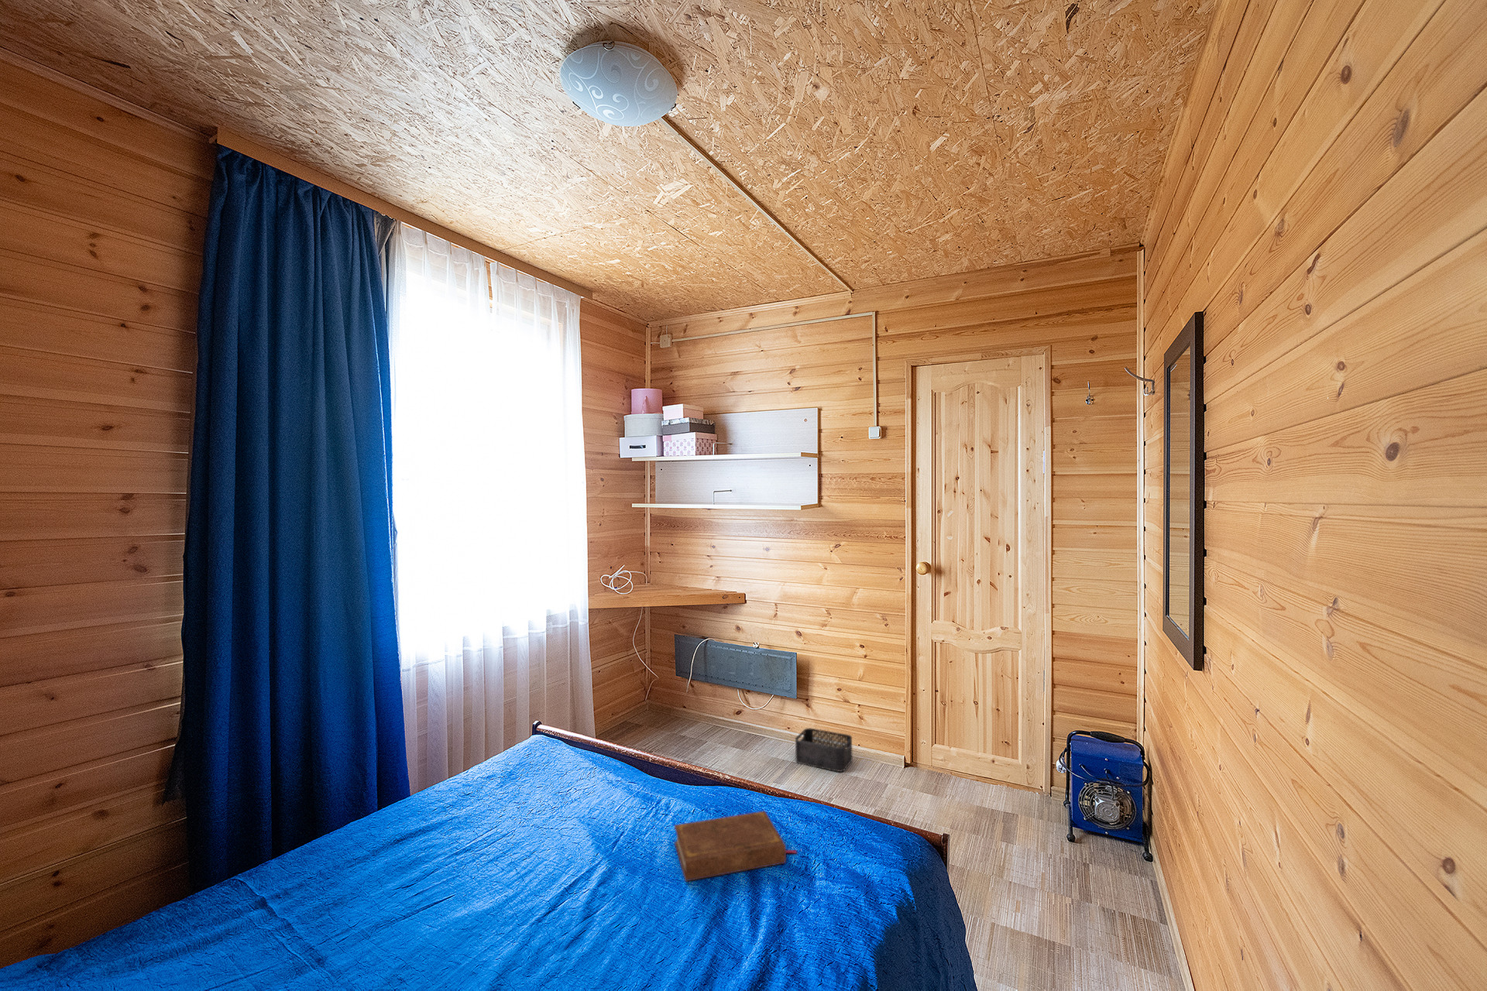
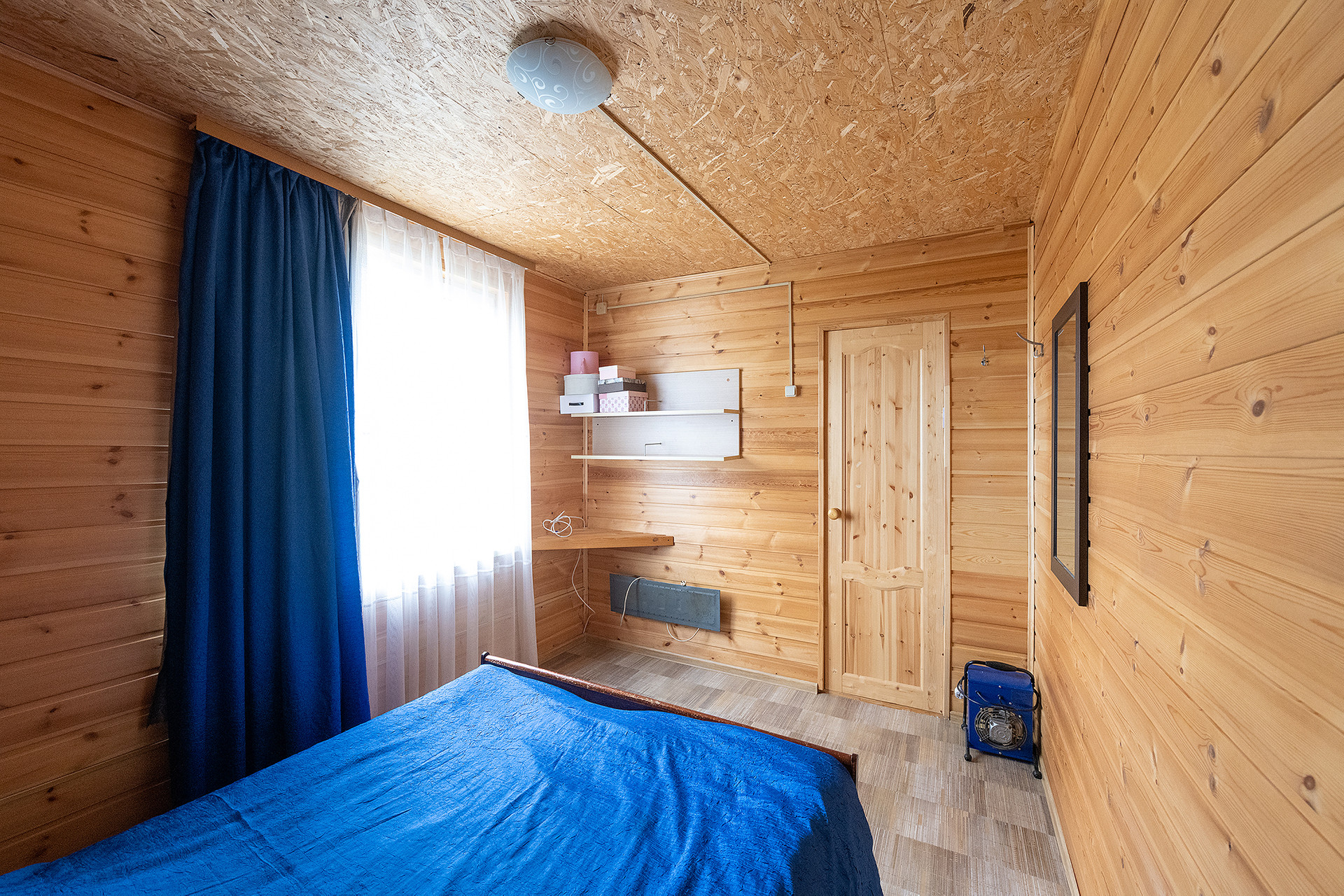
- book (728, 844)
- storage bin (823, 749)
